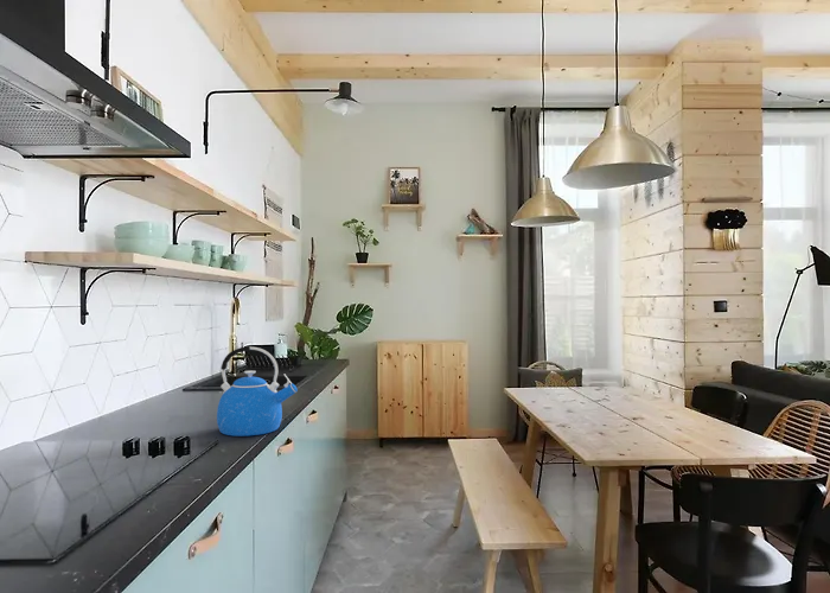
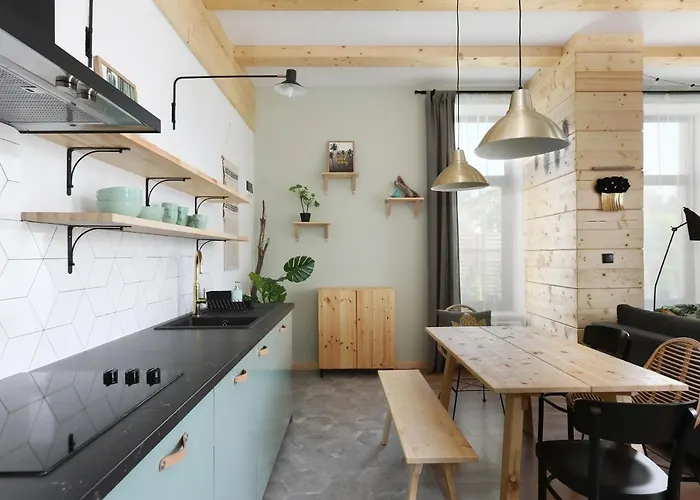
- kettle (257, 387)
